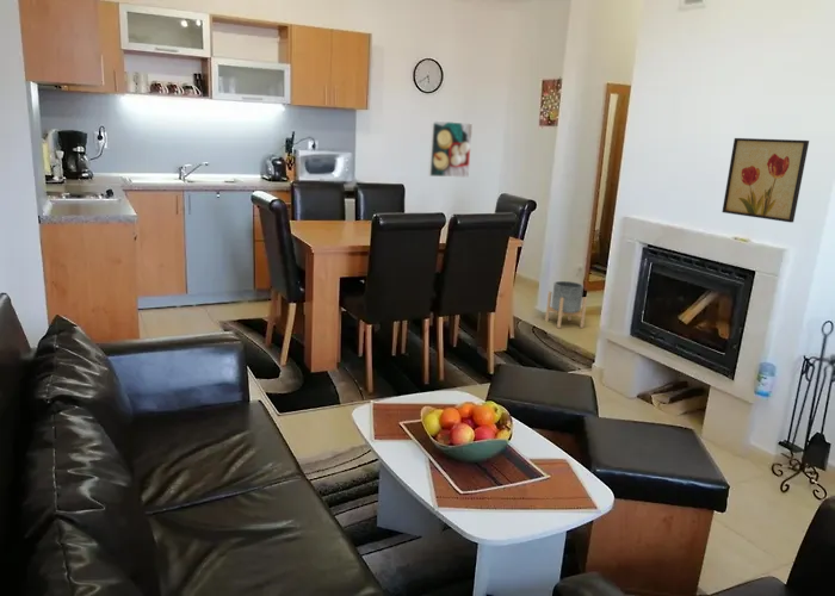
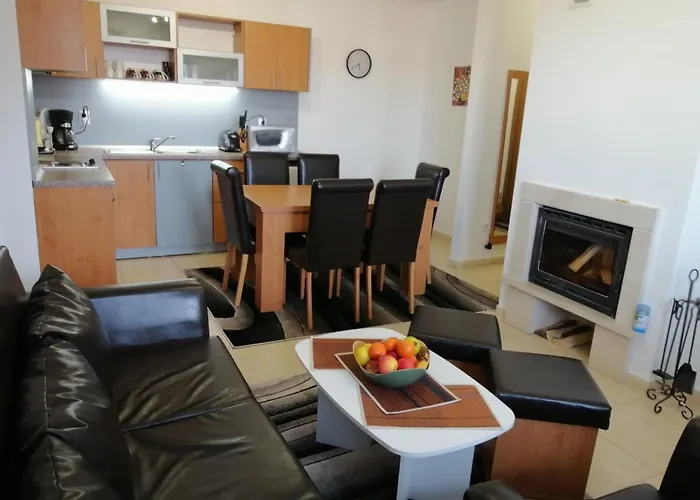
- wall art (763, 179)
- planter (565, 304)
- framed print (450, 149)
